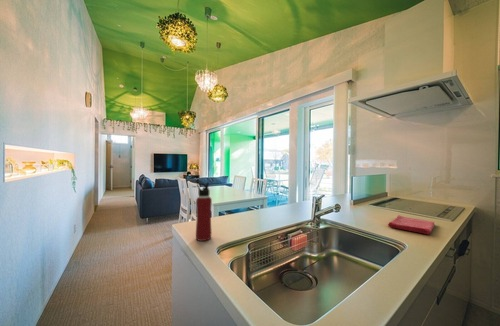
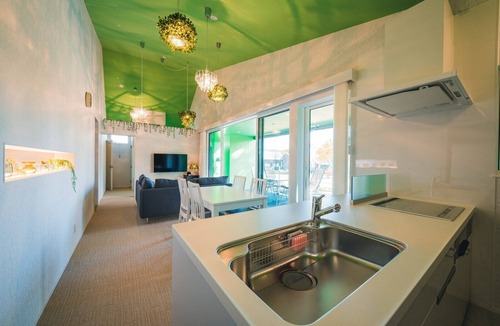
- dish towel (411, 223)
- water bottle (203, 210)
